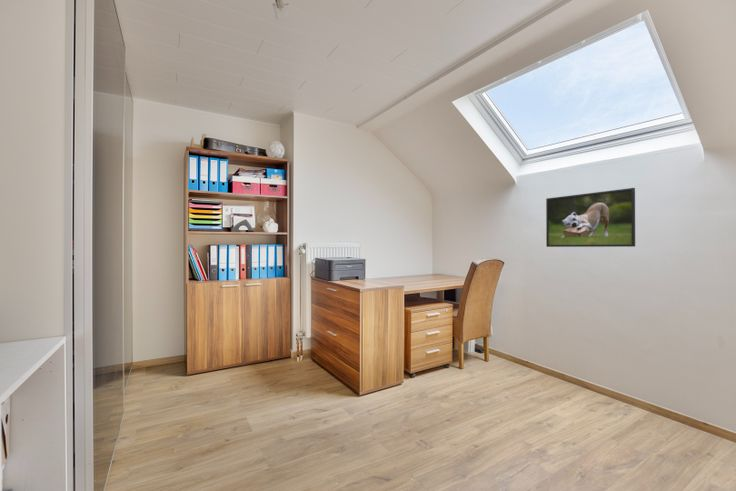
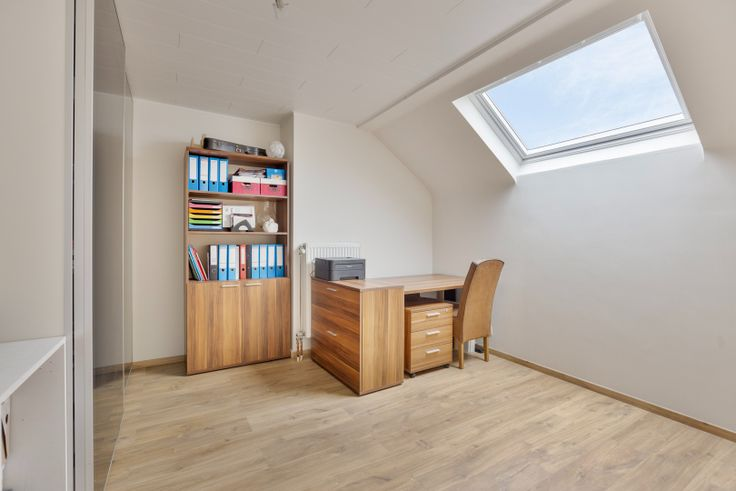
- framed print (586, 220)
